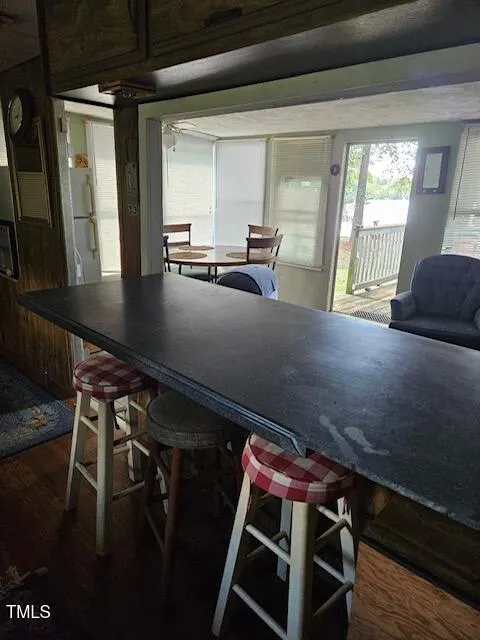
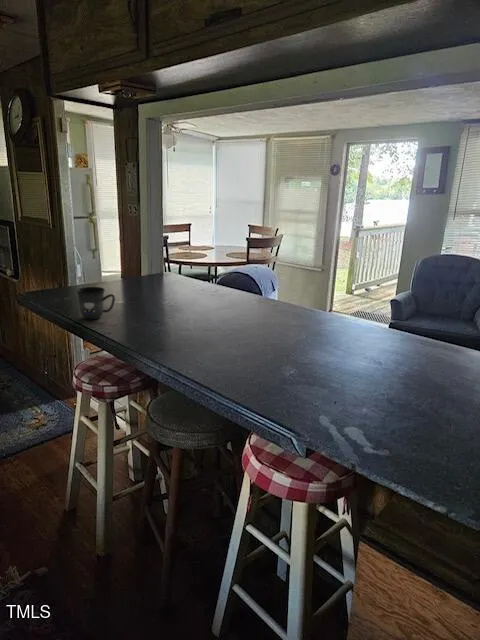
+ mug (96, 303)
